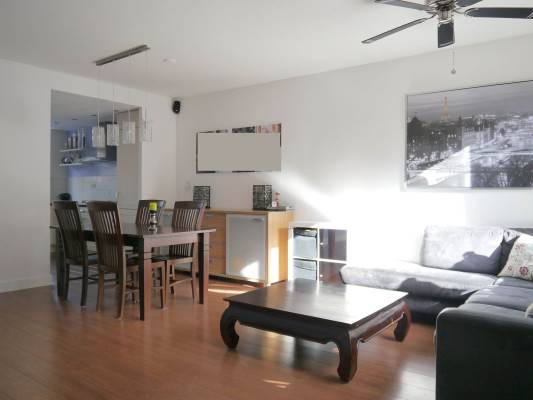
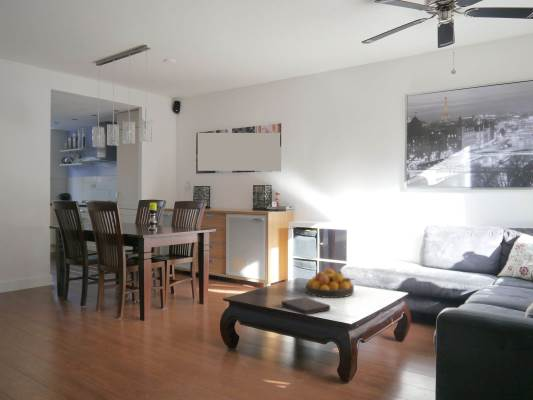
+ fruit bowl (329, 281)
+ book (305, 305)
